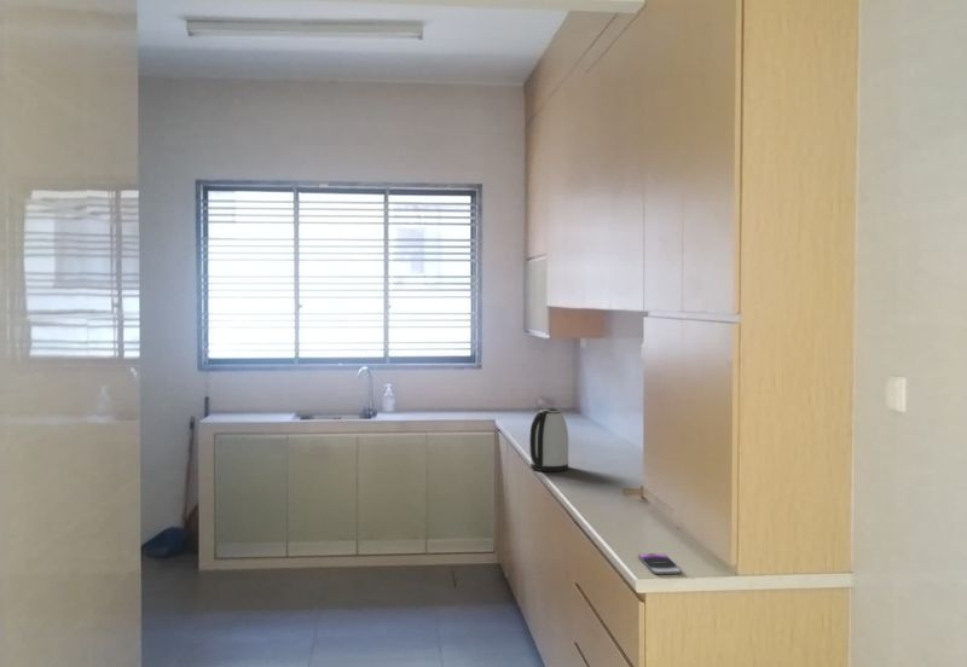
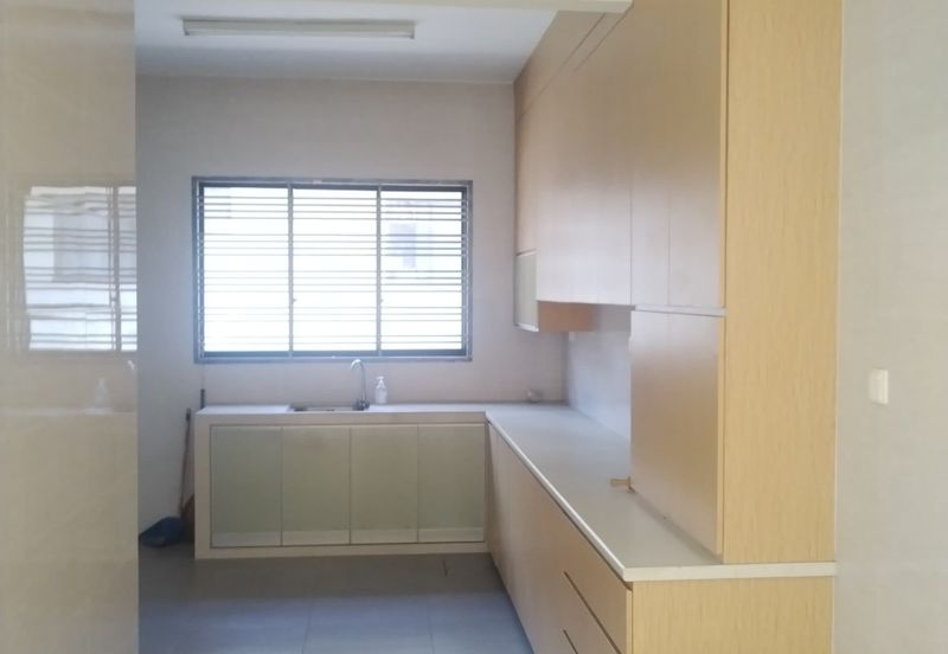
- smartphone (659, 563)
- kettle (545, 439)
